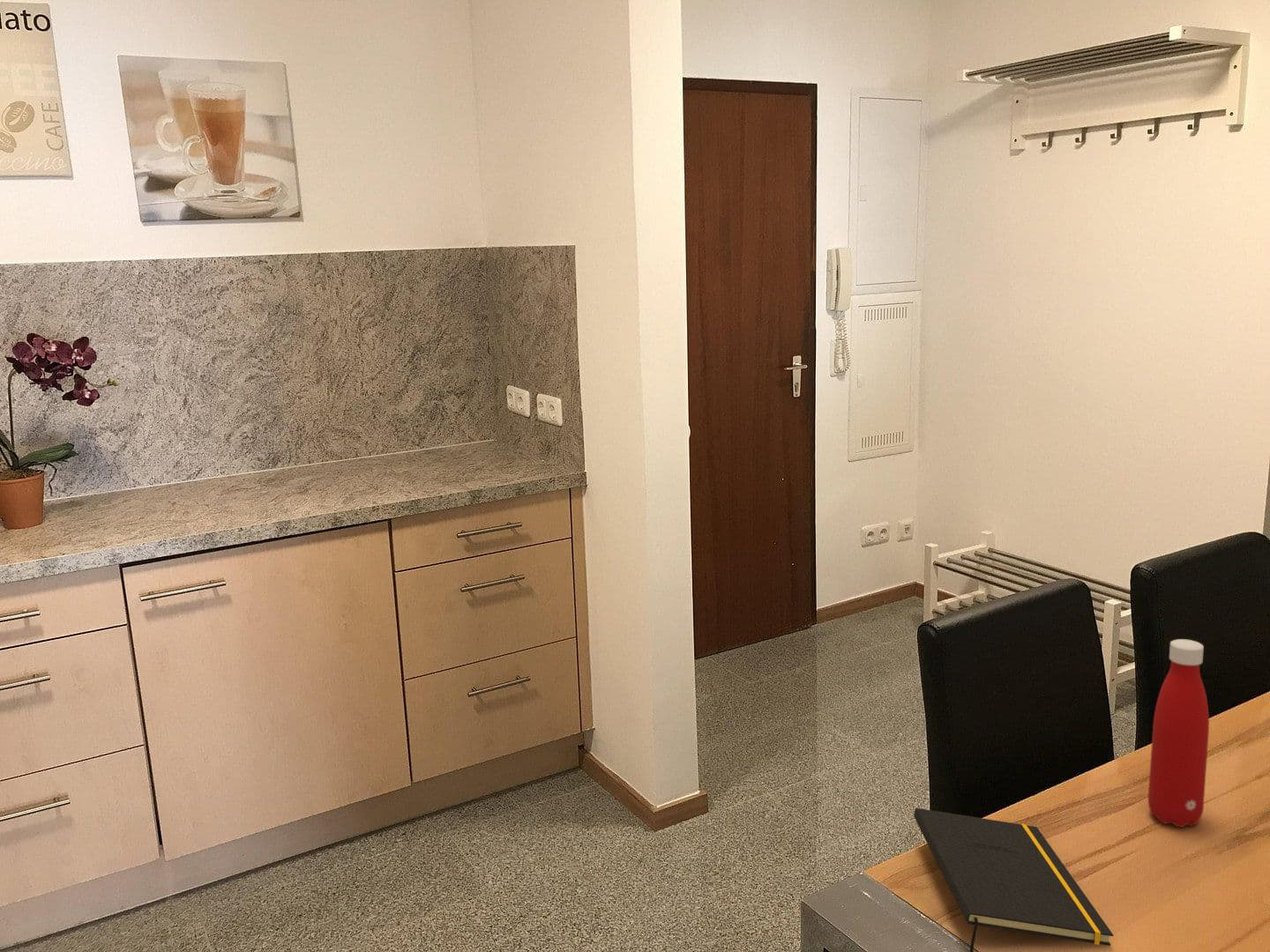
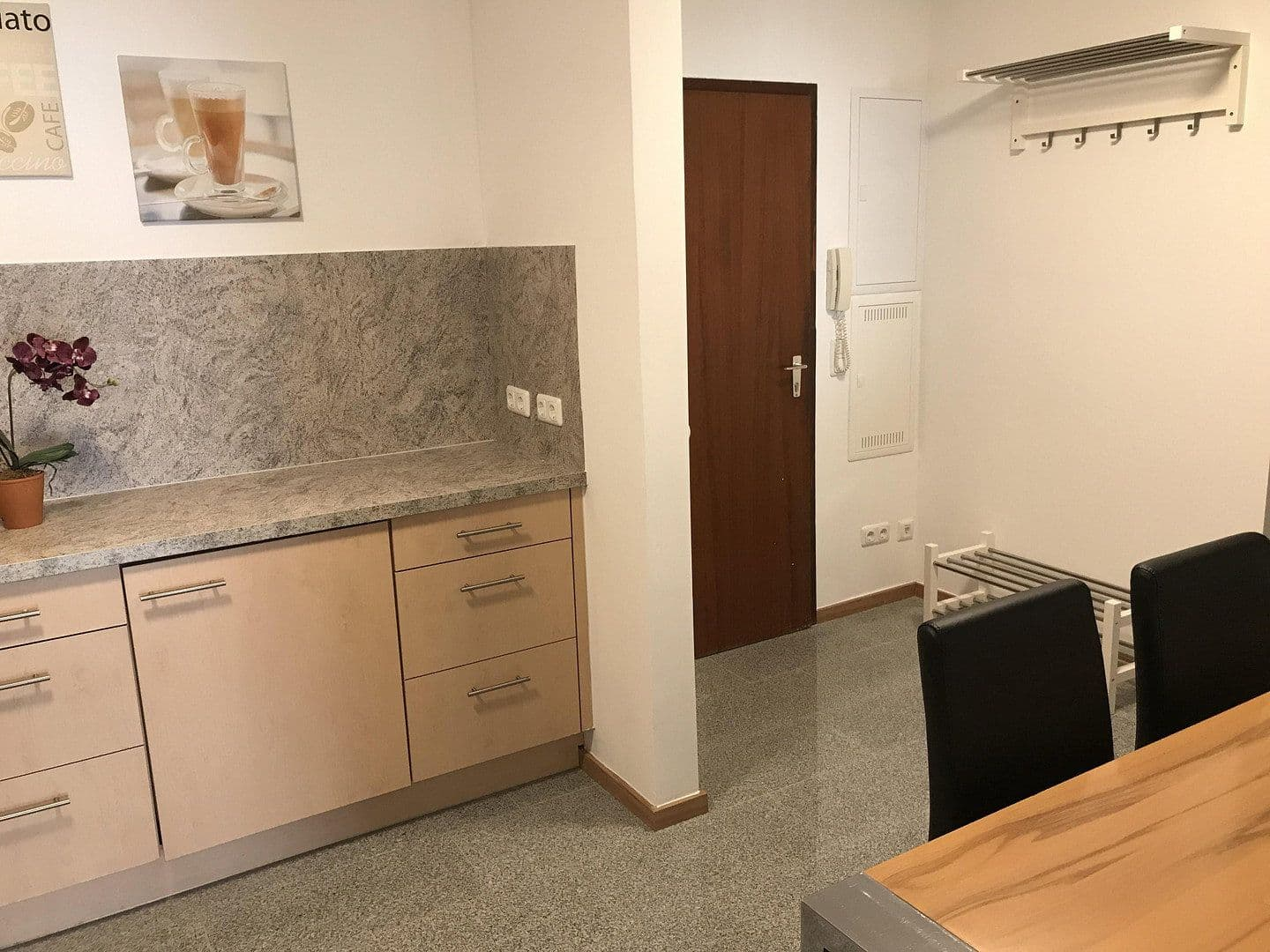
- bottle (1180, 731)
- notepad (1005, 871)
